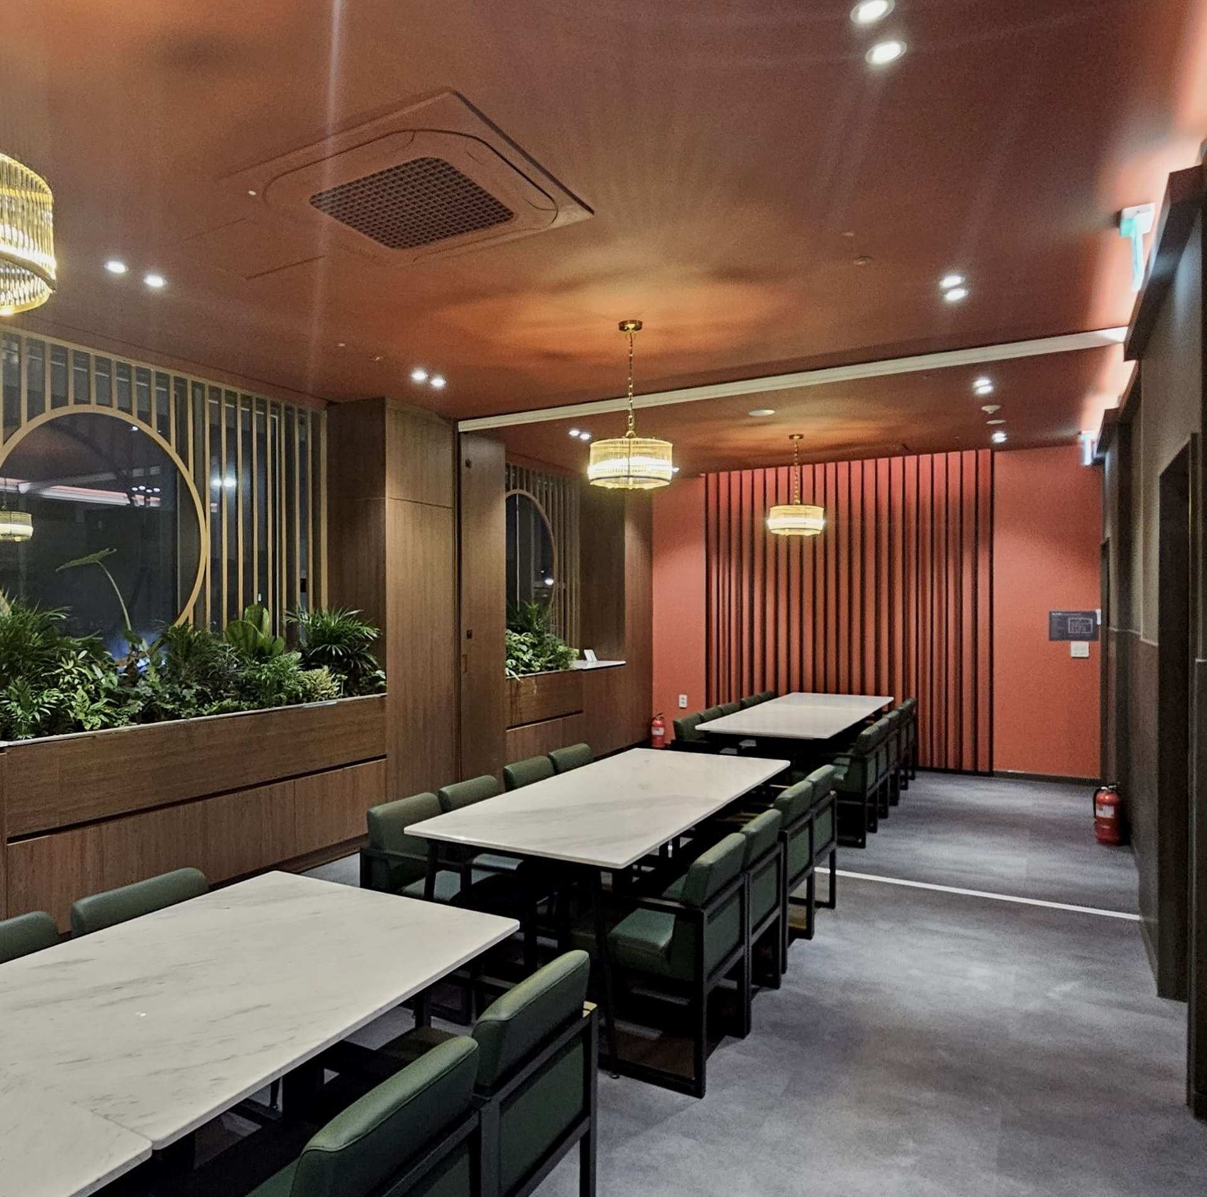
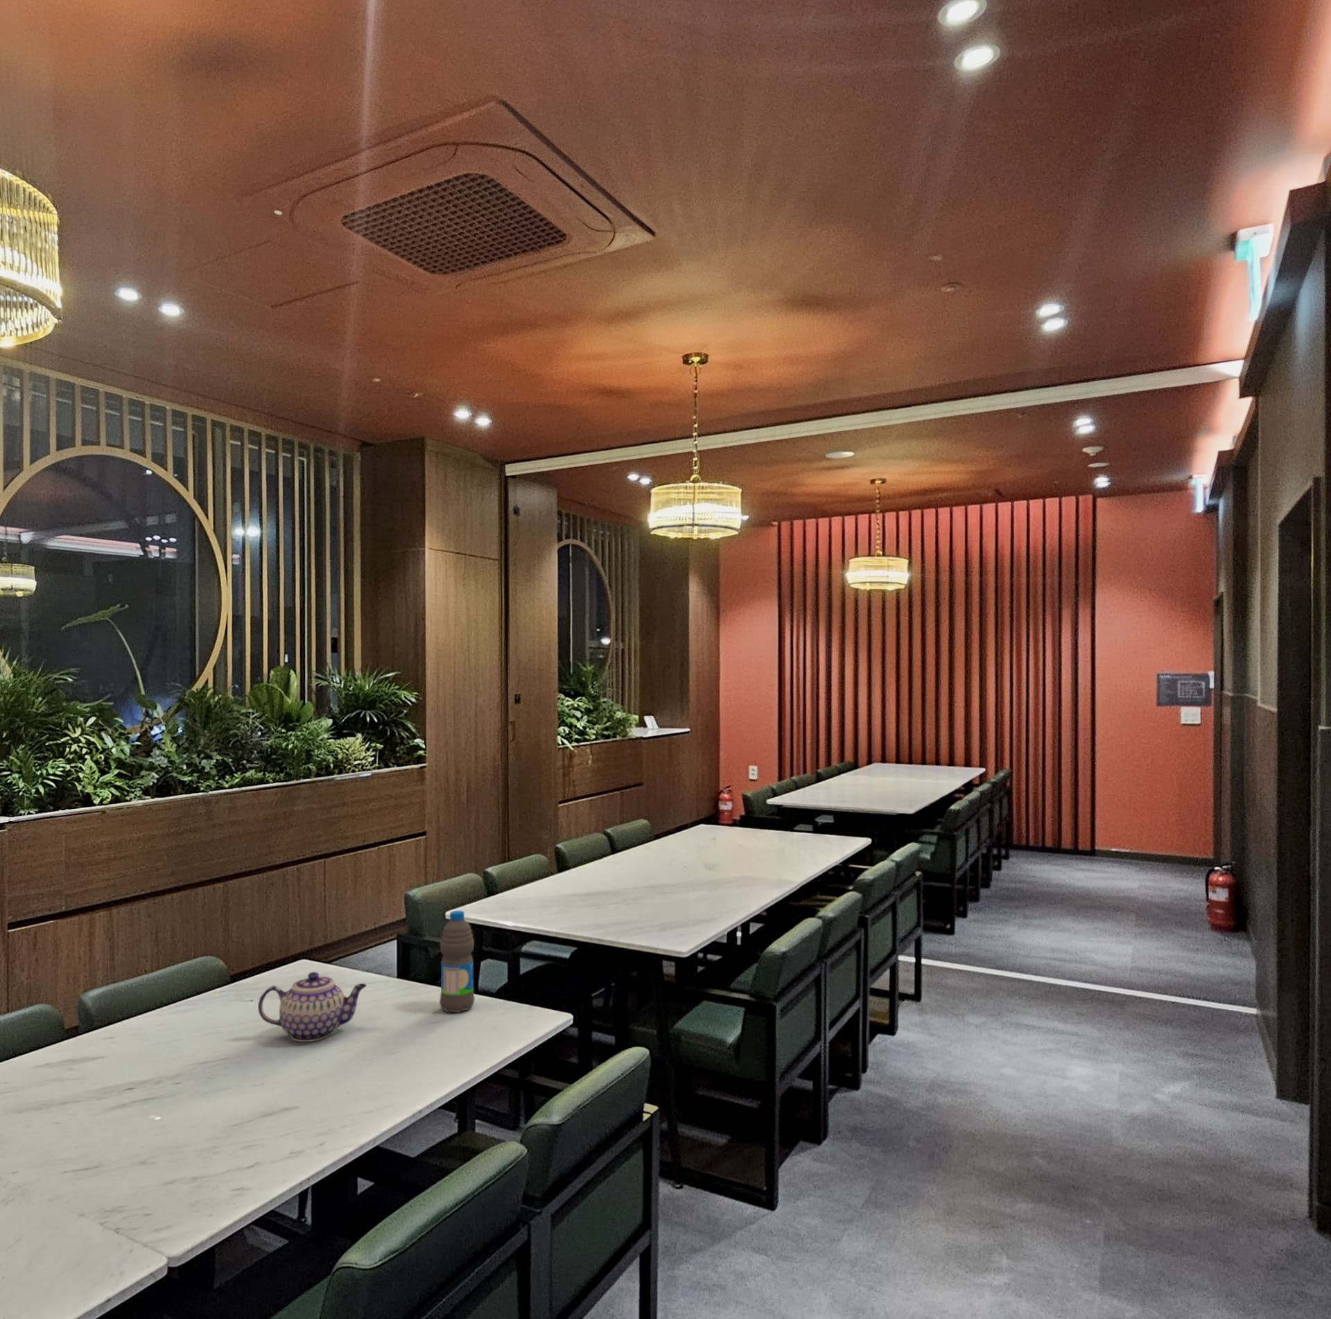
+ water bottle (457, 959)
+ teapot (313, 1003)
